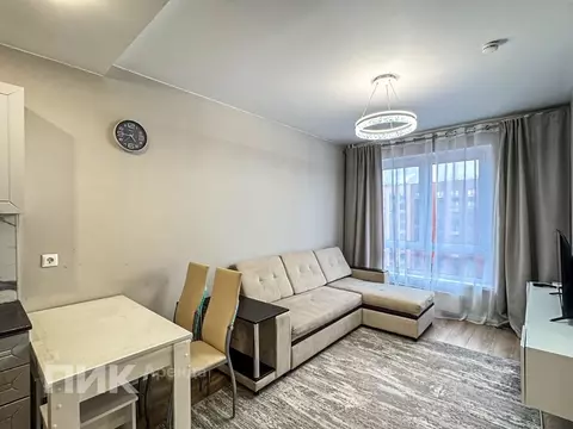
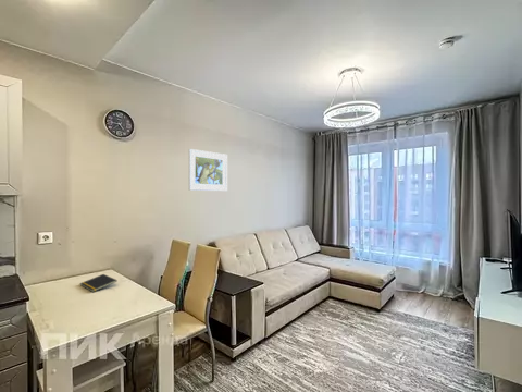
+ notepad (98, 282)
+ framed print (209, 171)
